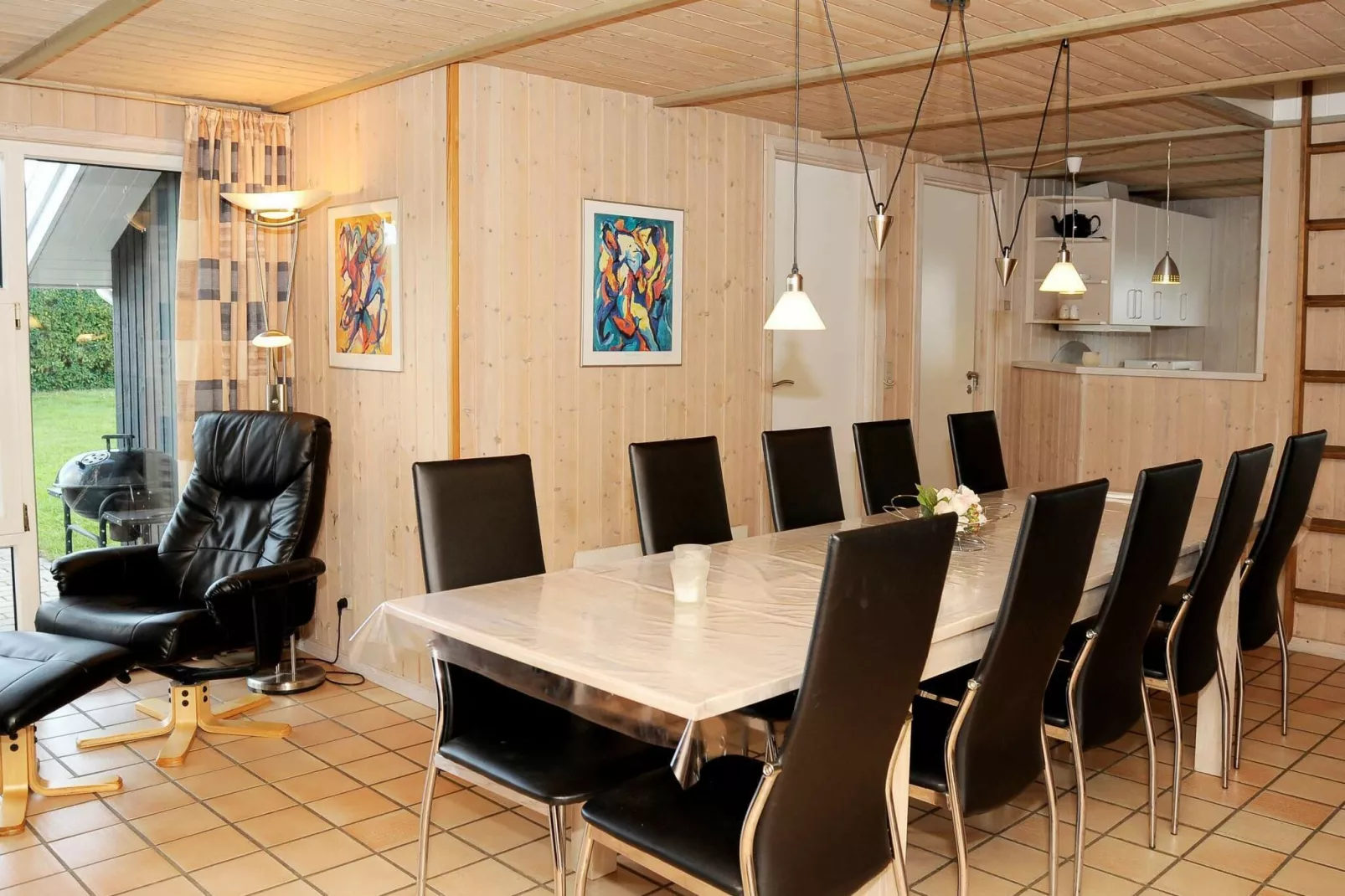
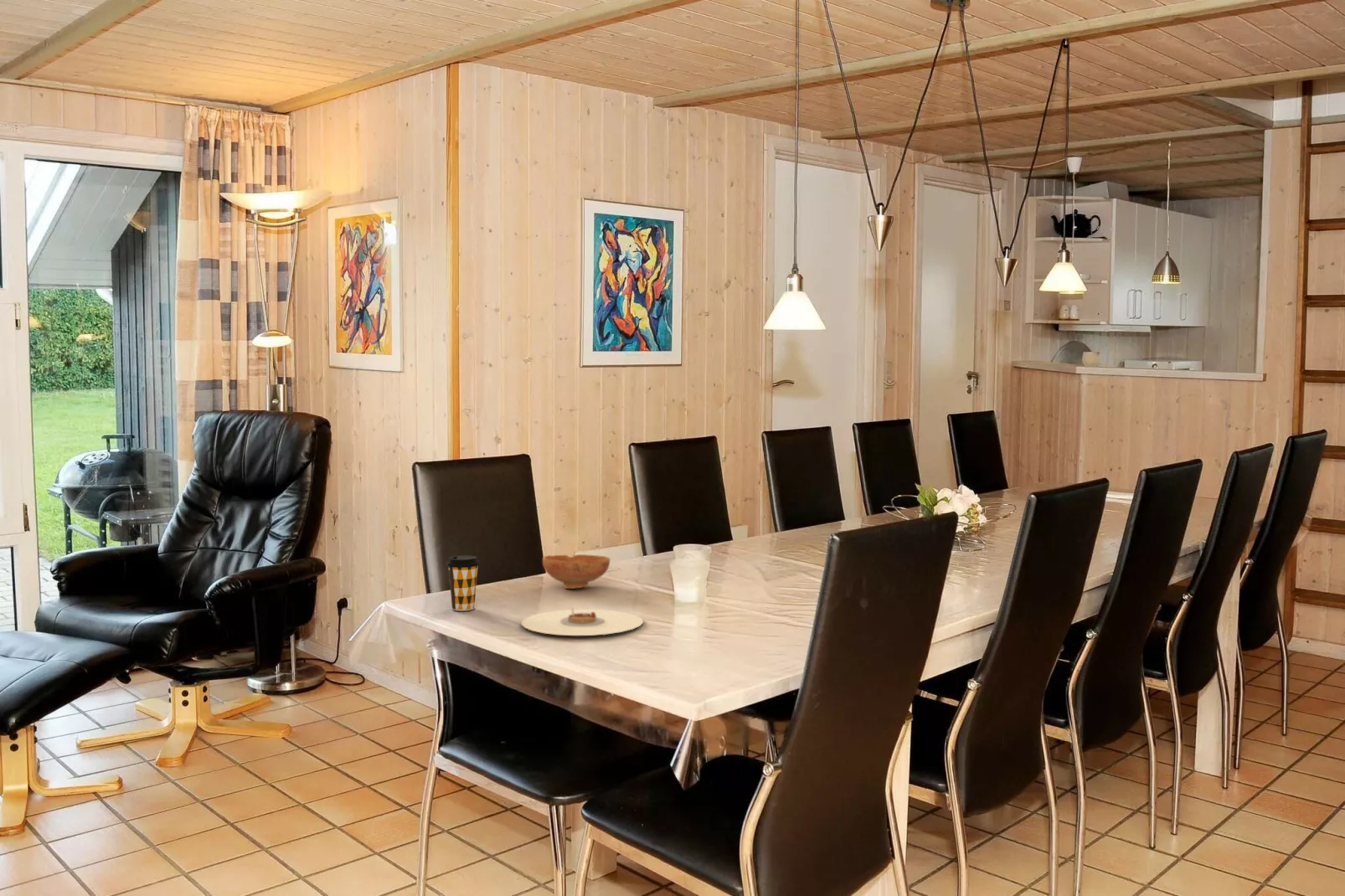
+ plate (582, 616)
+ coffee cup (463, 583)
+ bowl (576, 571)
